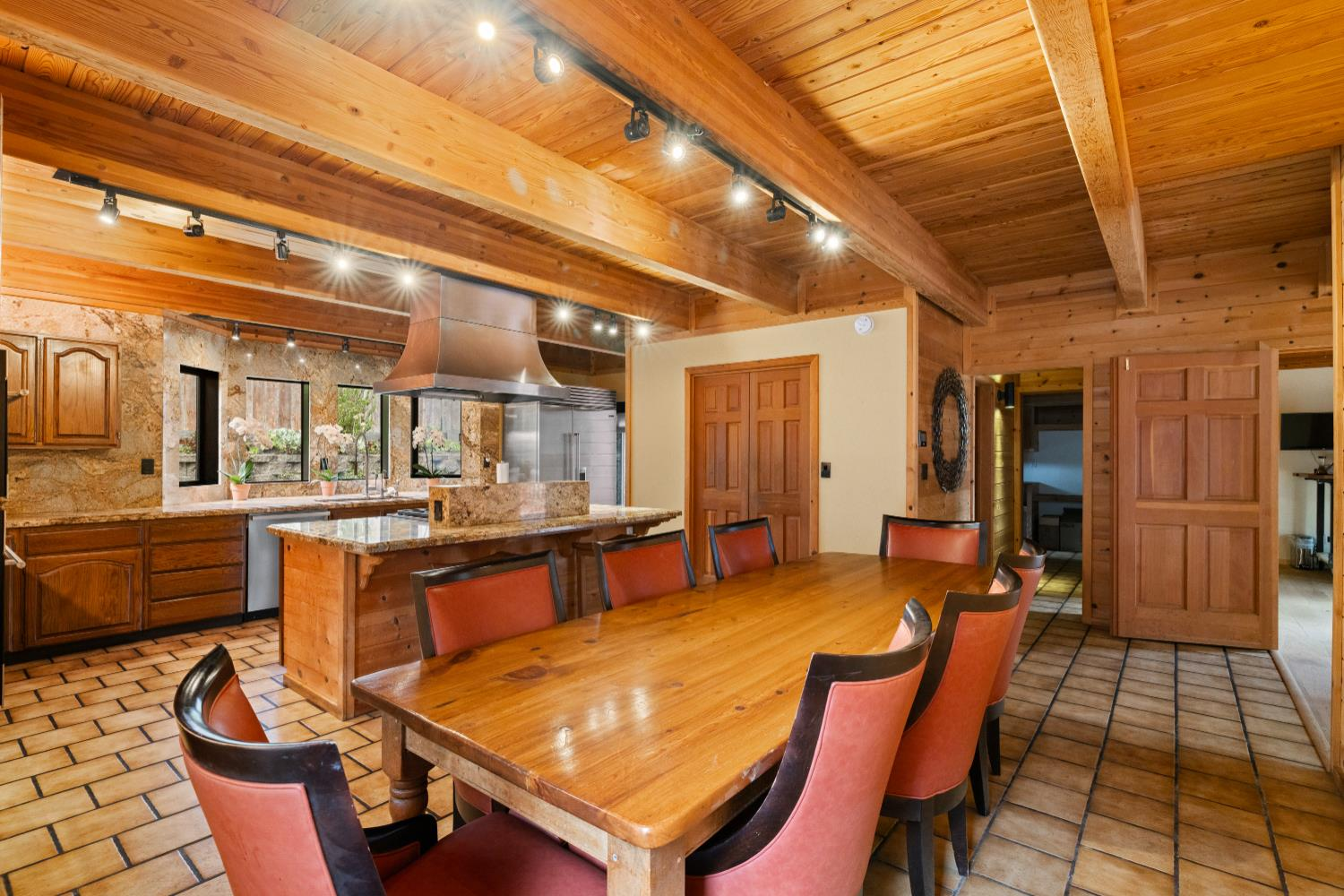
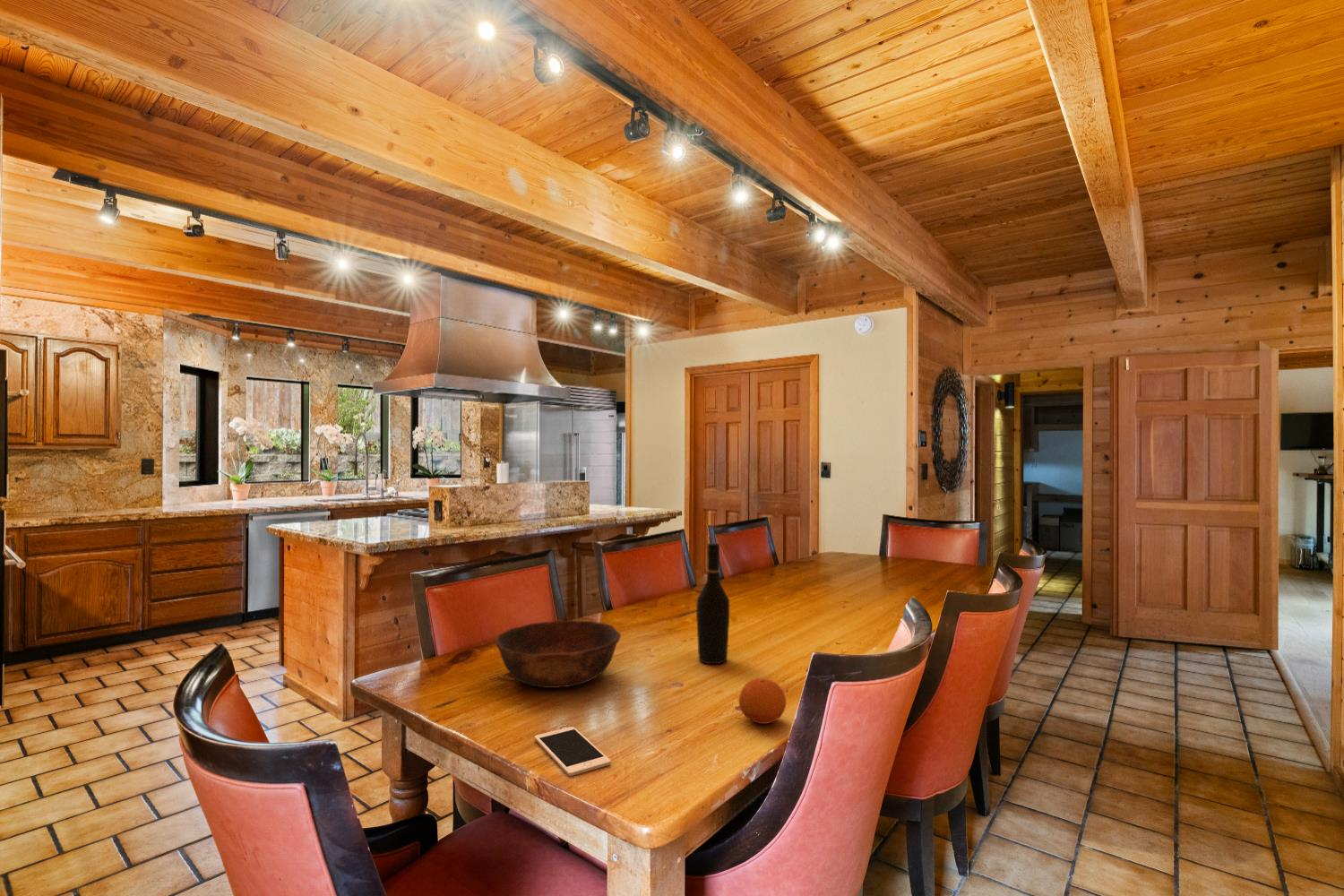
+ wine bottle (712, 601)
+ cell phone (571, 749)
+ bowl (559, 656)
+ fruit (762, 700)
